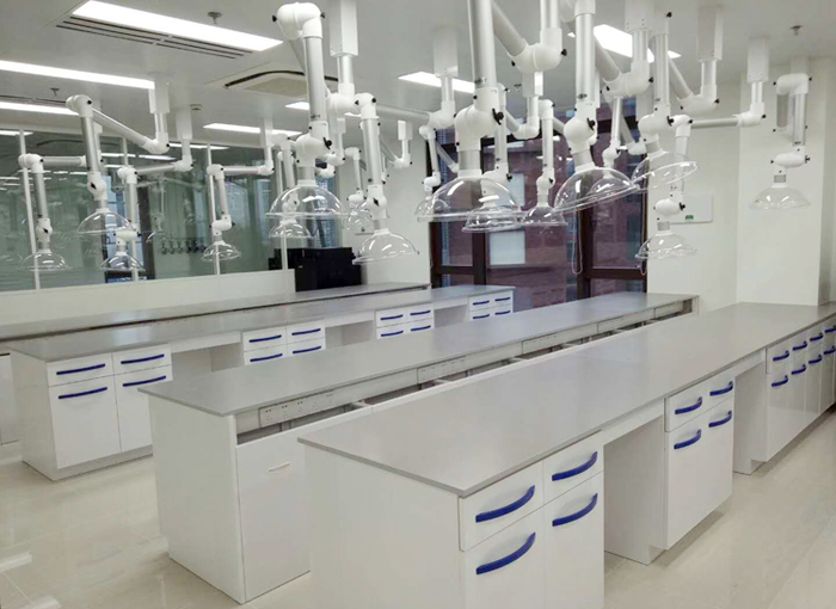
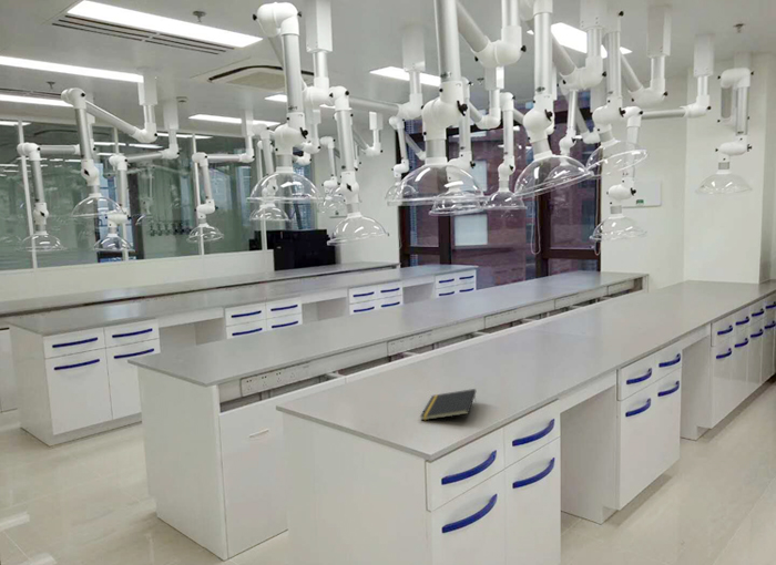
+ notepad (449, 403)
